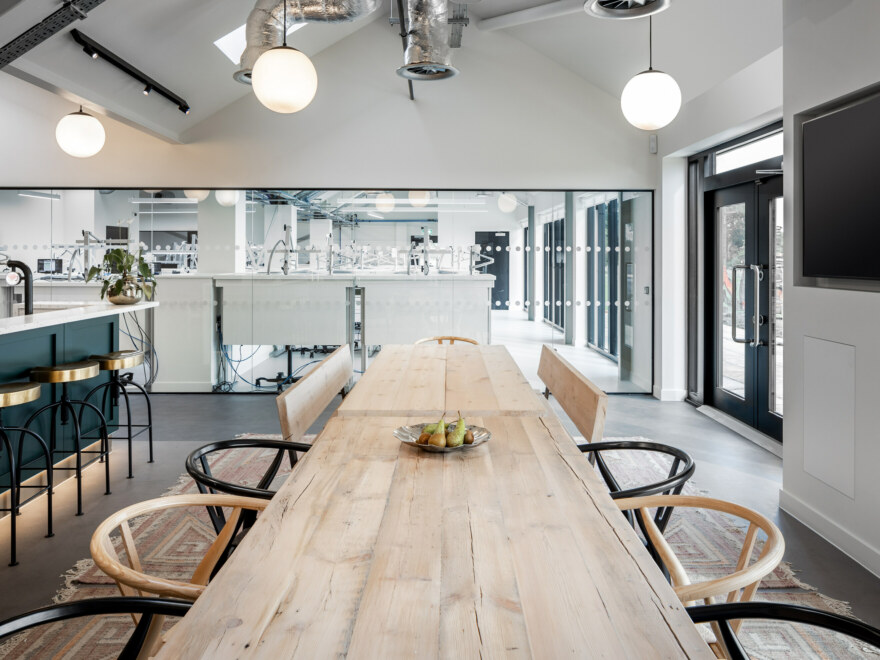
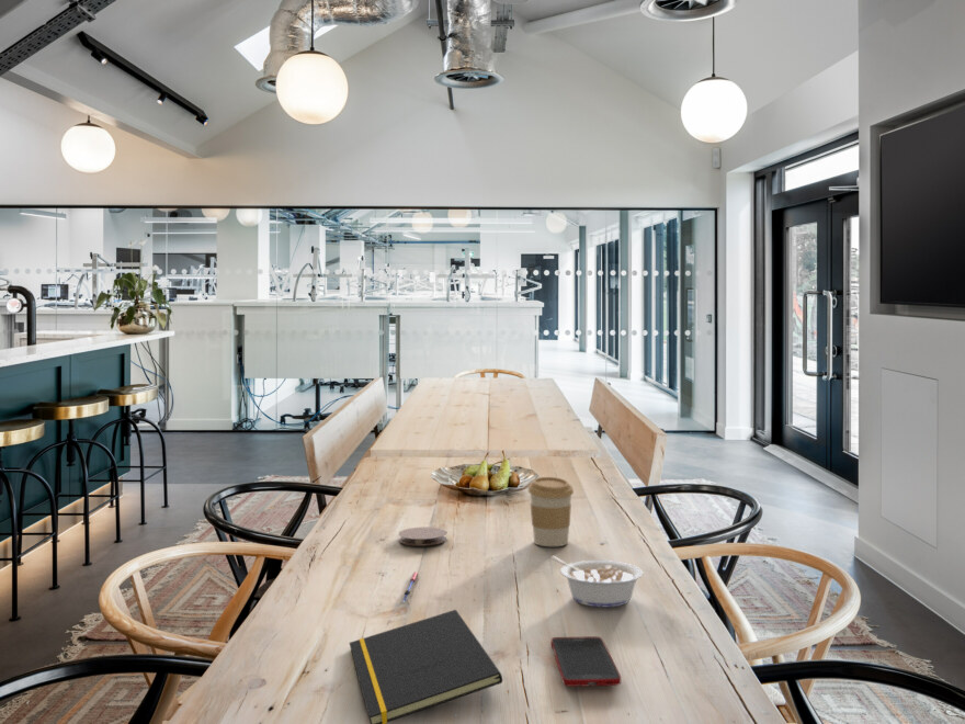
+ cell phone (583, 659)
+ pen (409, 587)
+ coaster (422, 535)
+ coffee cup (550, 510)
+ notepad (419, 660)
+ legume (598, 581)
